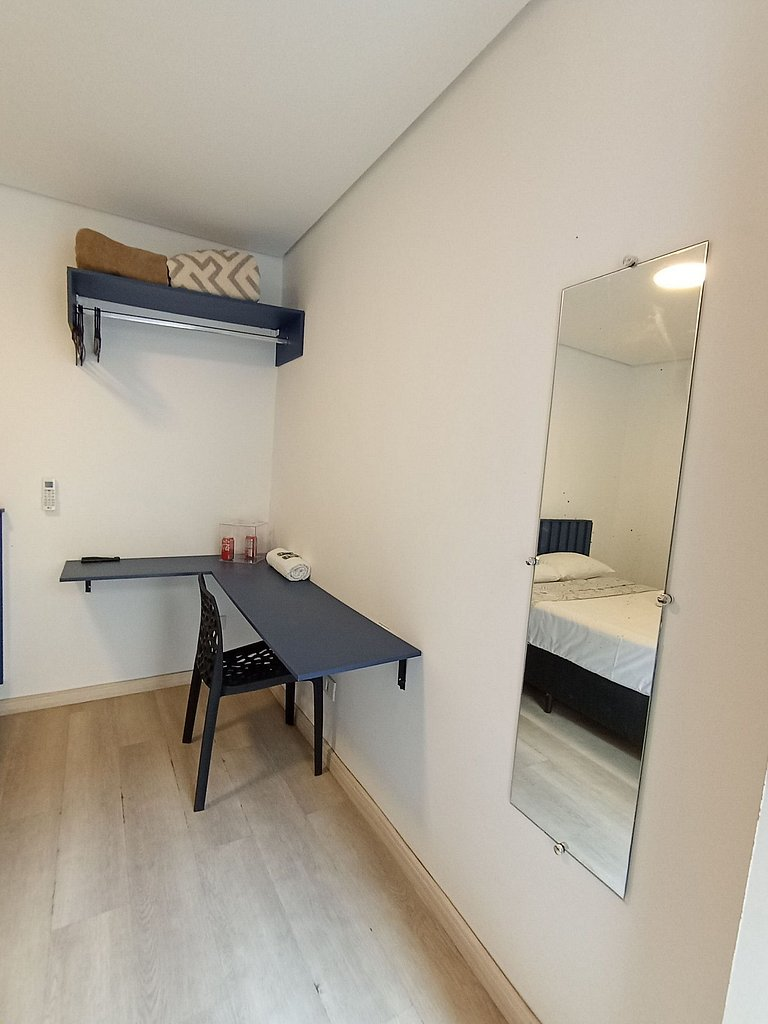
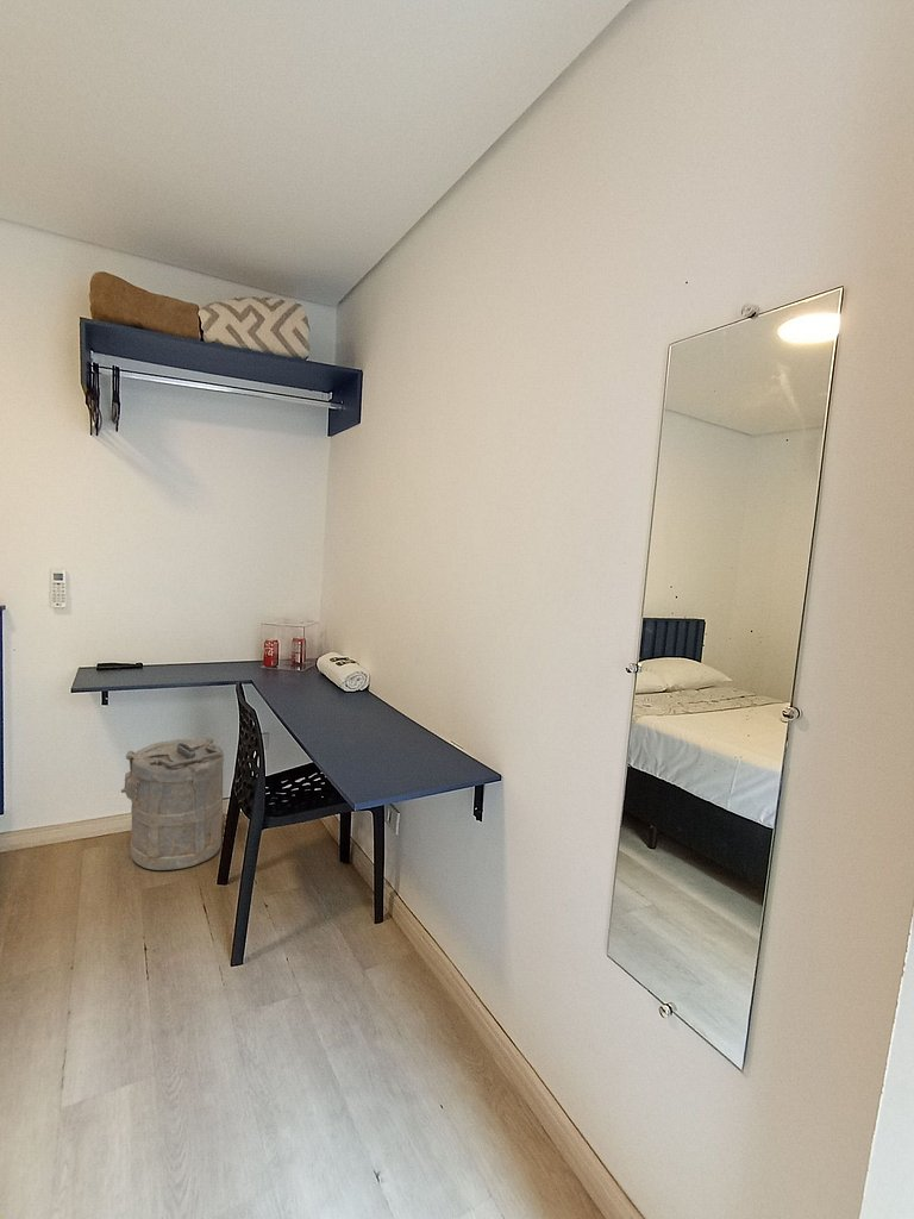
+ laundry hamper (173, 796)
